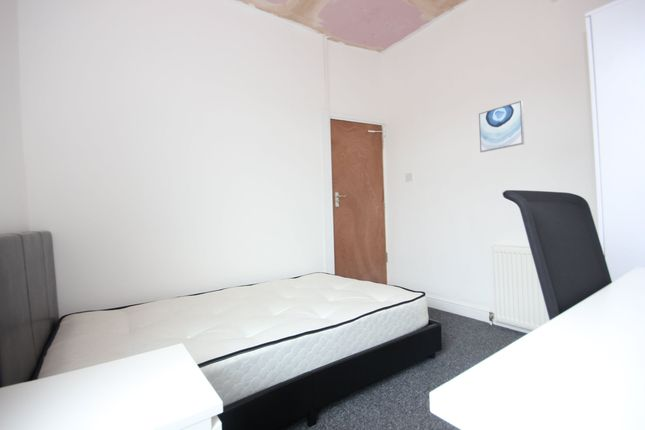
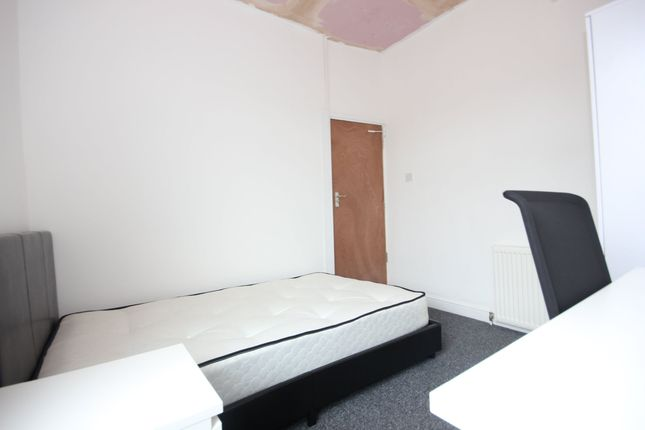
- wall art (500, 127)
